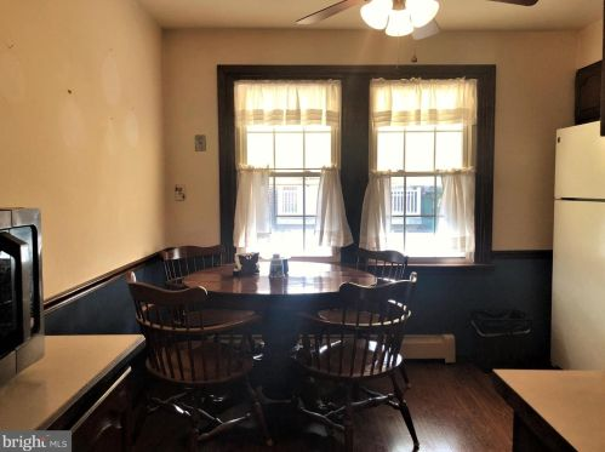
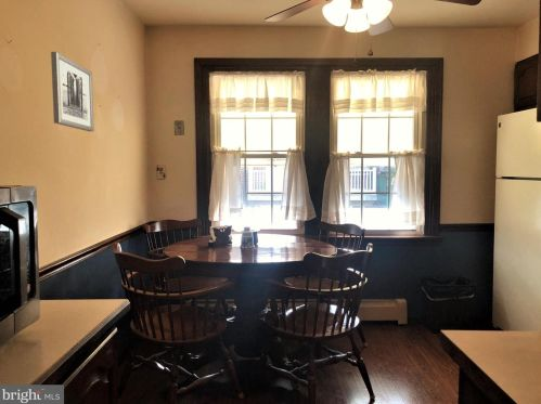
+ wall art (74, 95)
